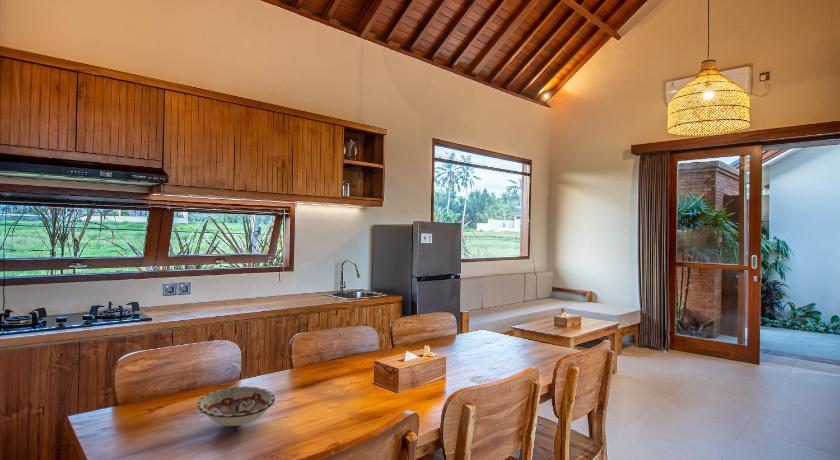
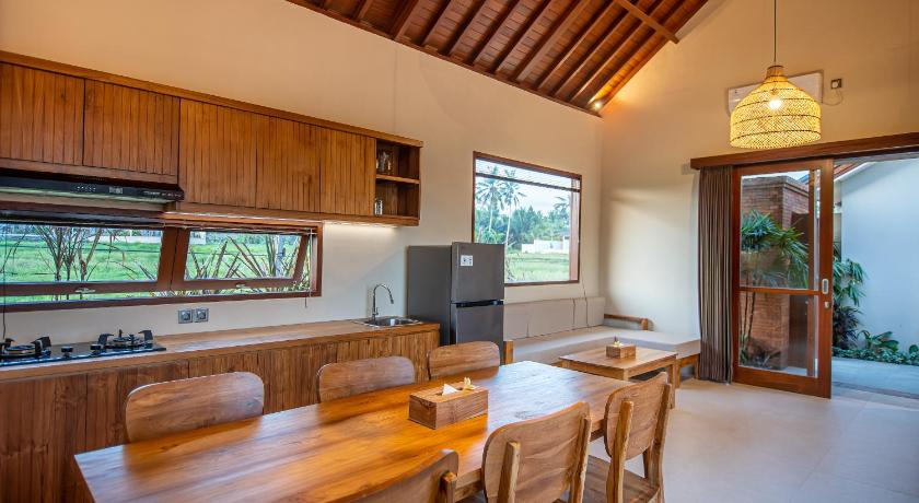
- bowl (236, 411)
